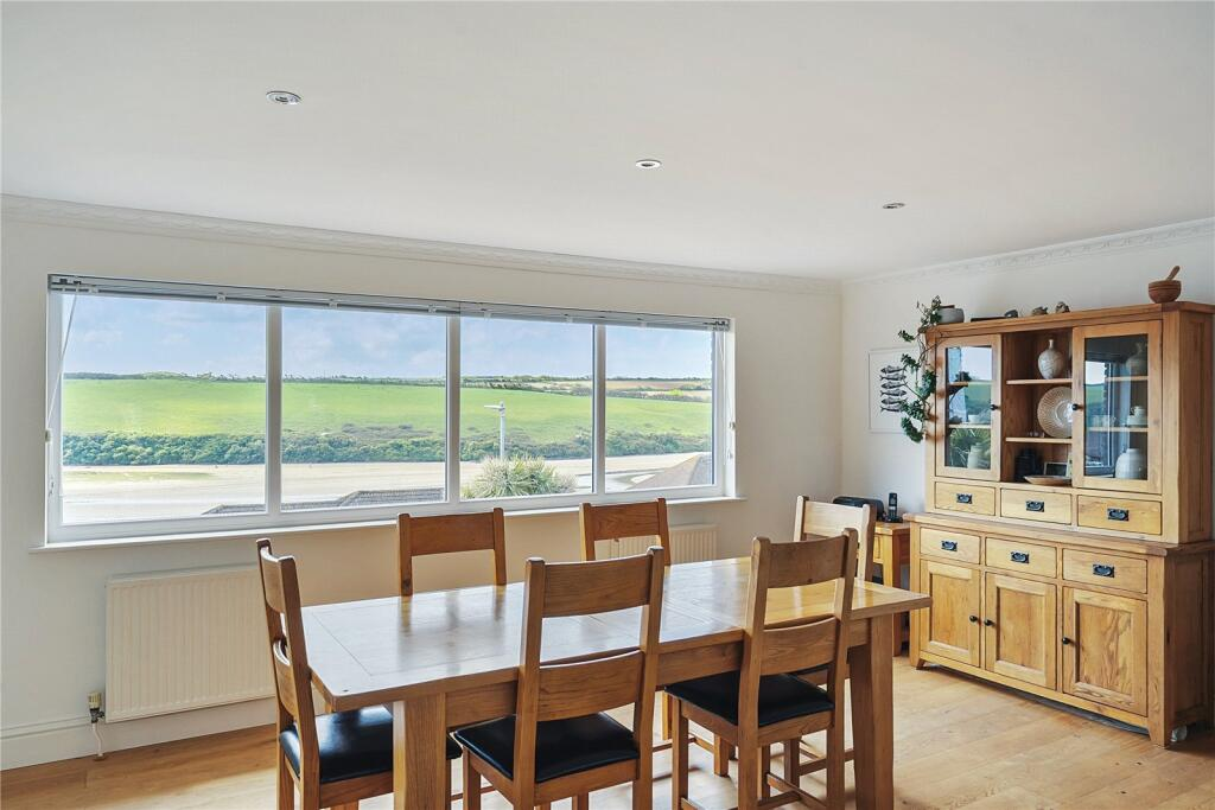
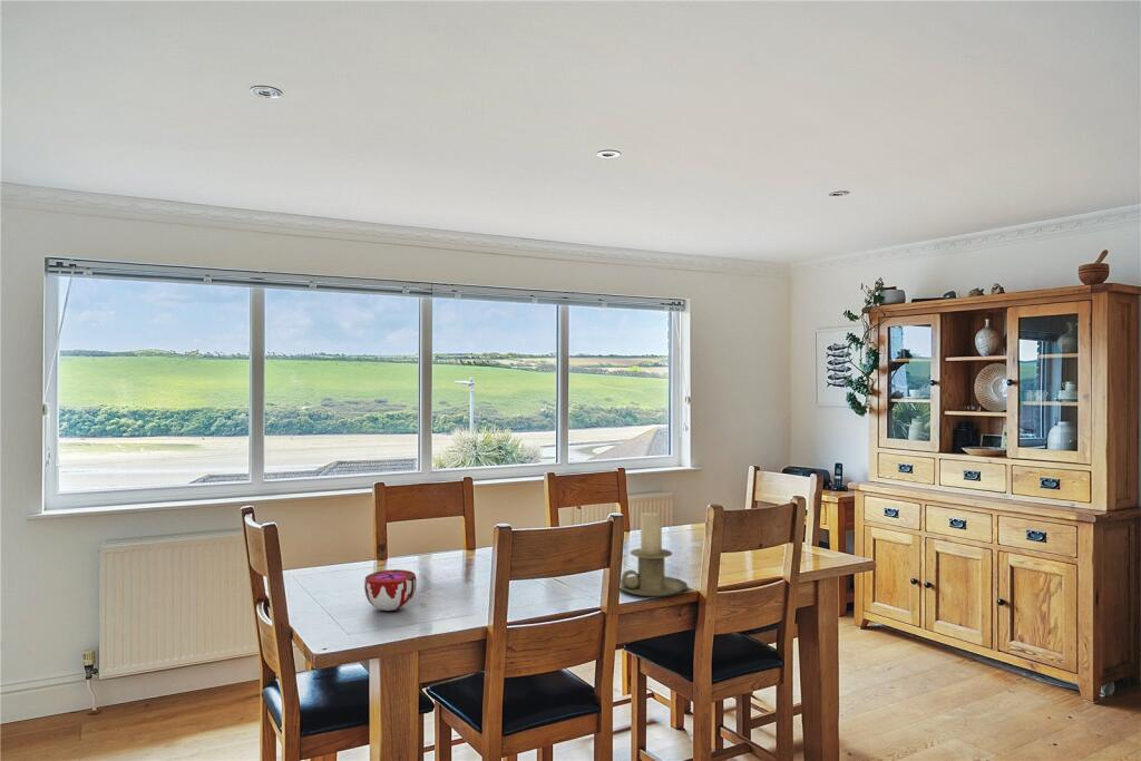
+ candle holder (651, 550)
+ decorative bowl (390, 592)
